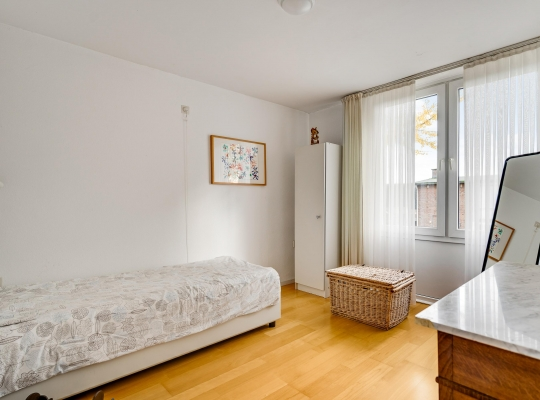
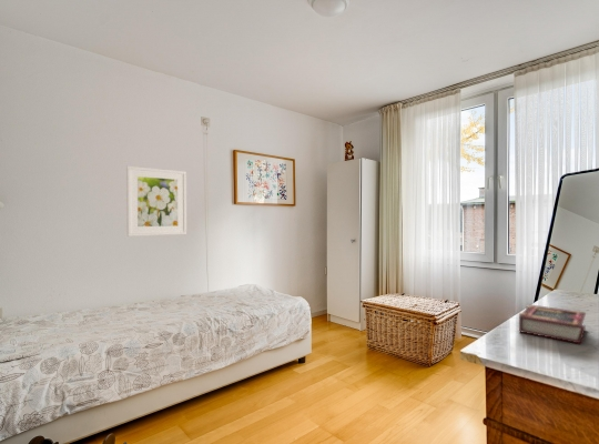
+ book (551, 321)
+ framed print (158, 202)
